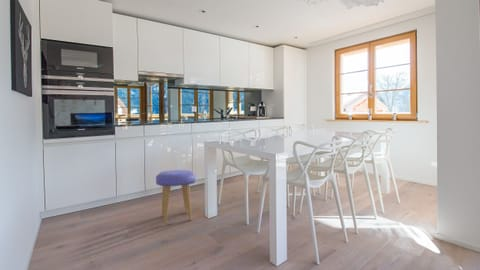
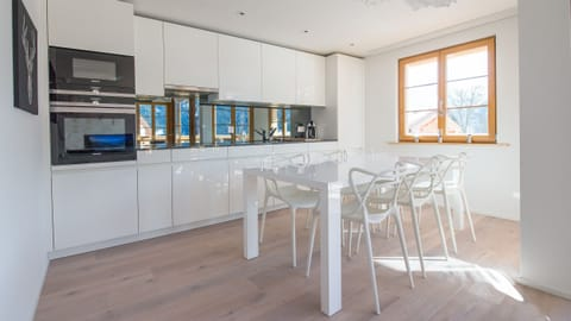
- stool (169, 195)
